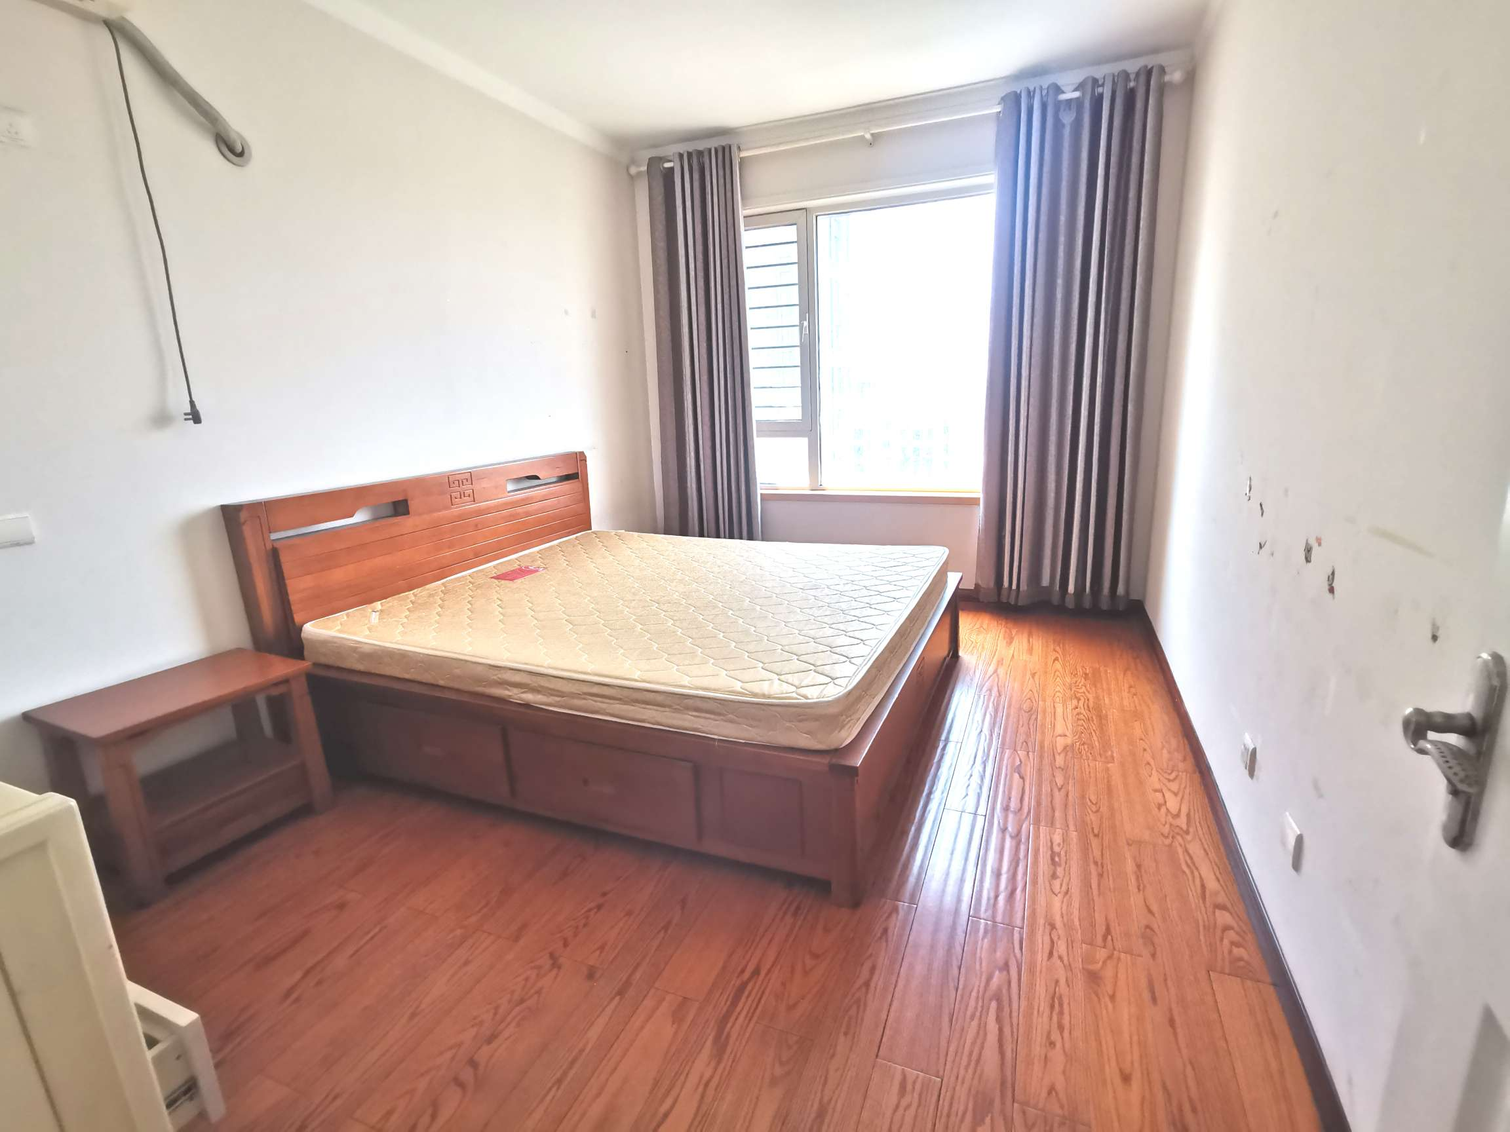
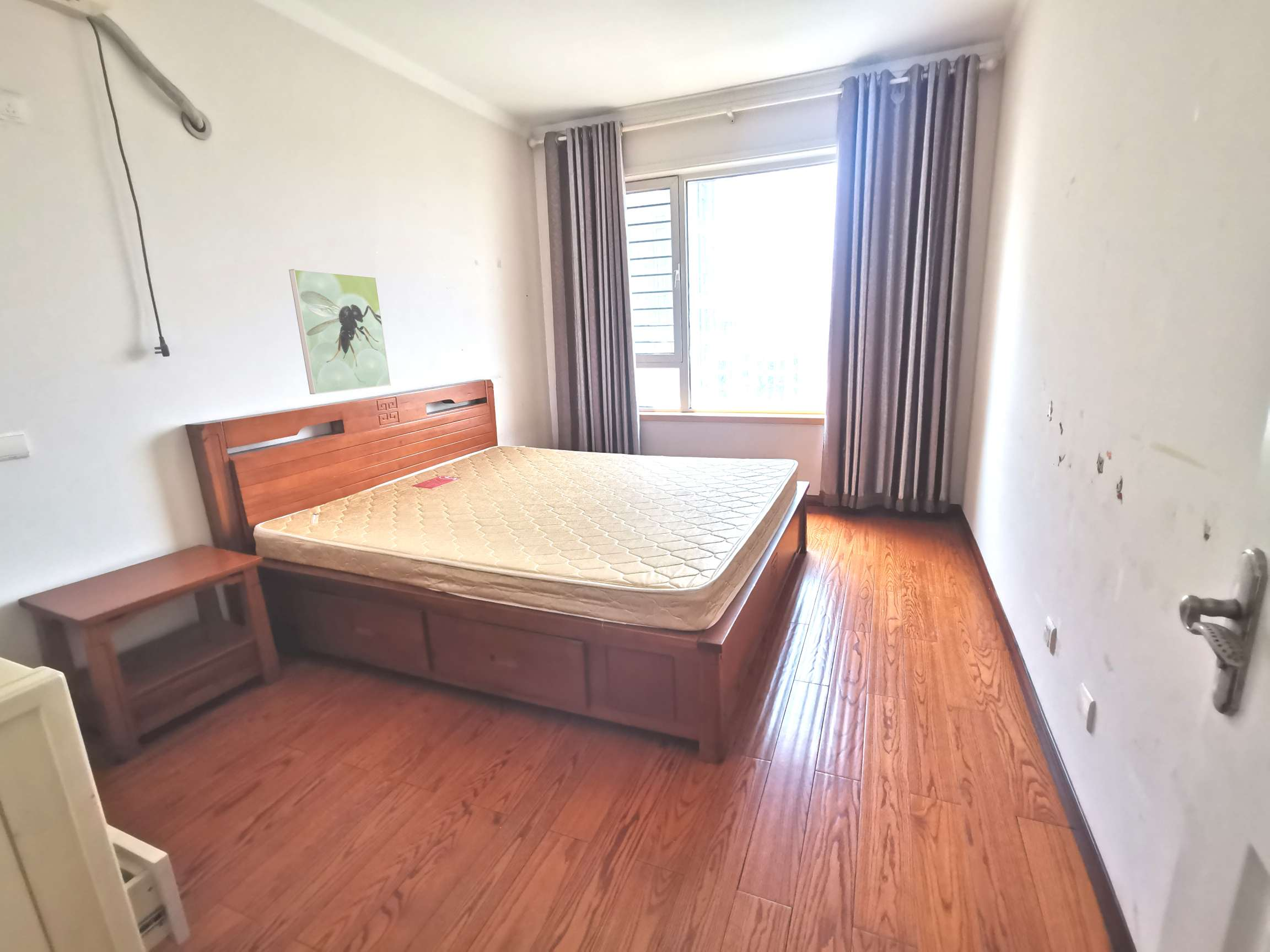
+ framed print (344, 333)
